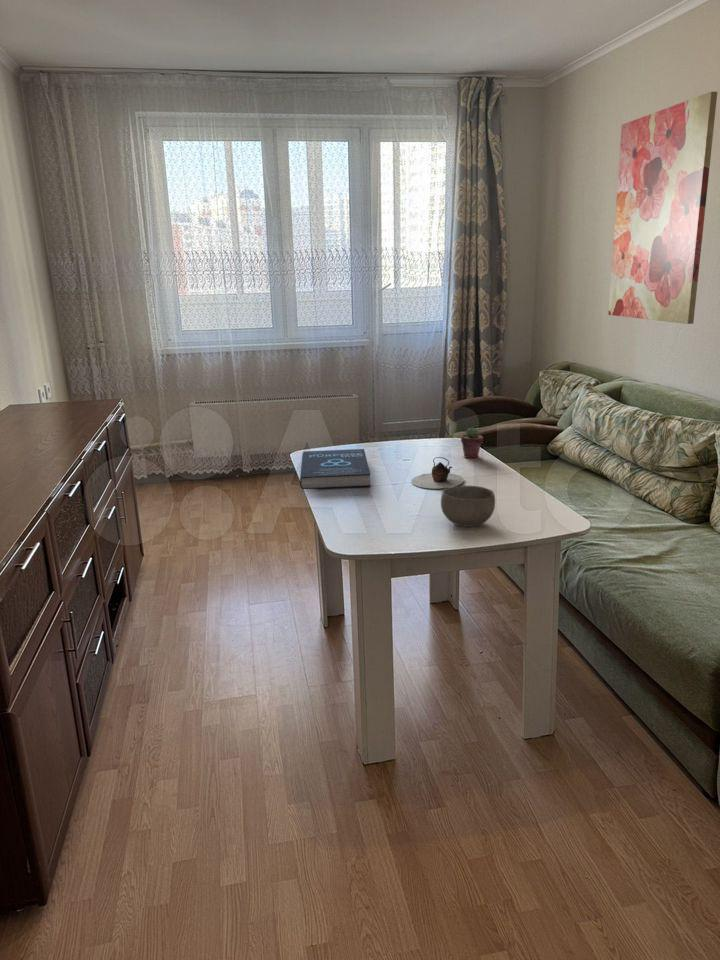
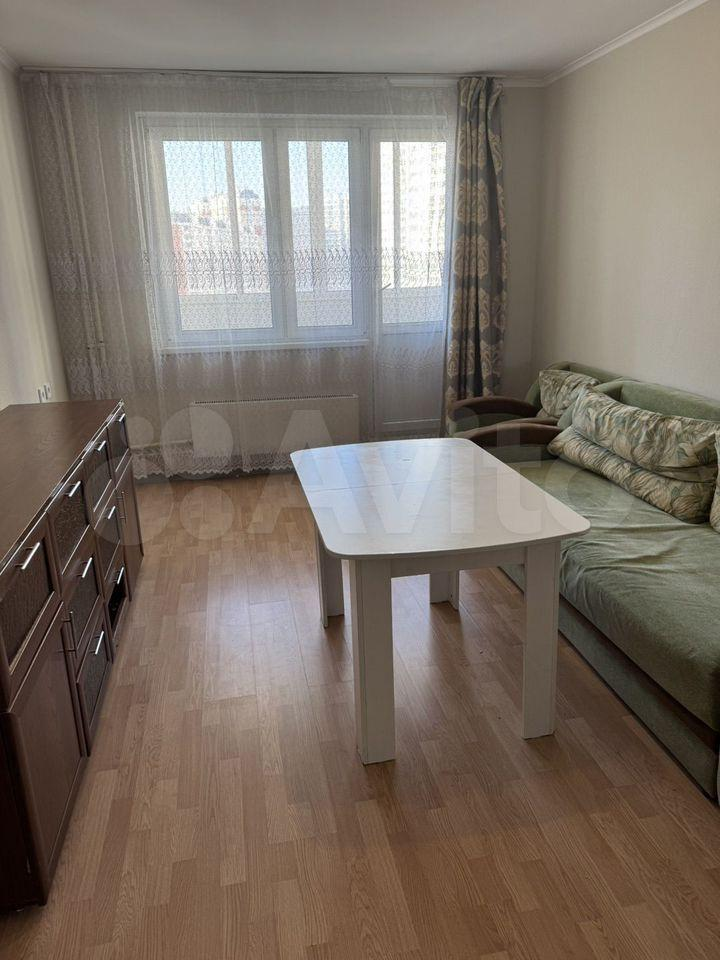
- bowl (467, 507)
- wall art (655, 218)
- potted succulent (471, 442)
- book (334, 467)
- teapot (437, 469)
